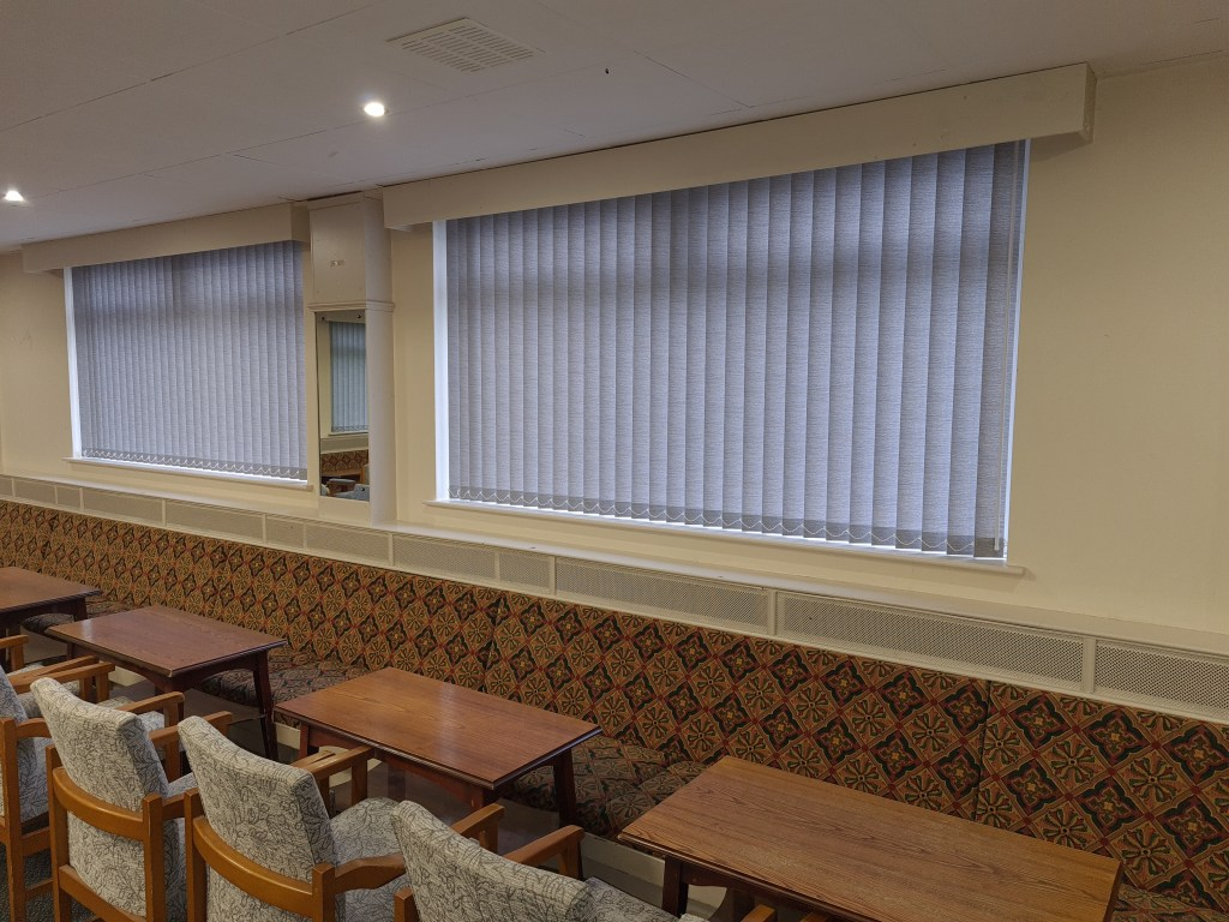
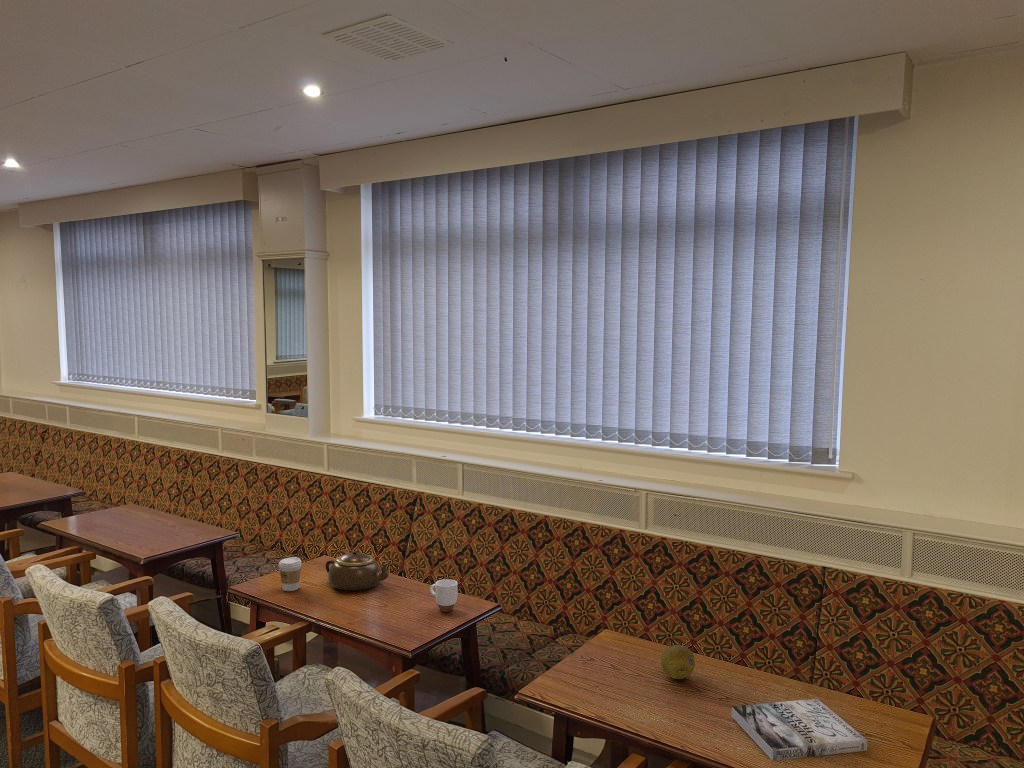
+ mug (442, 595)
+ coffee cup (290, 573)
+ fruit (677, 661)
+ teapot (356, 567)
+ book (796, 727)
